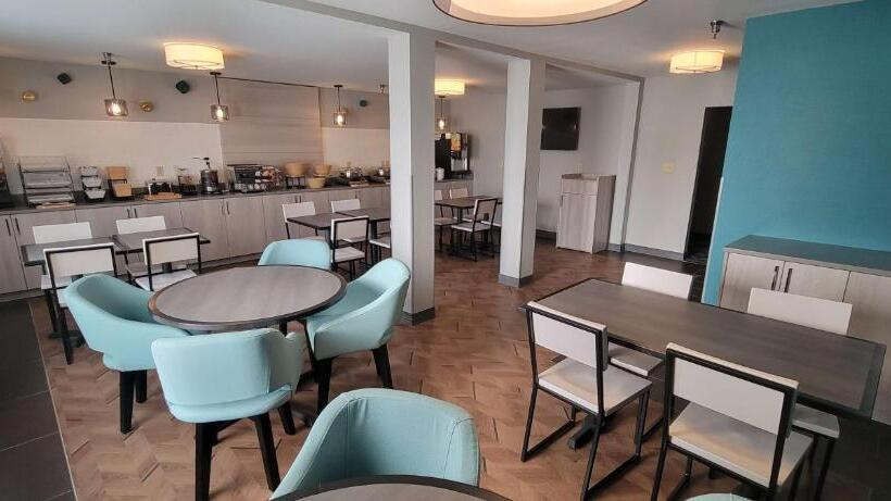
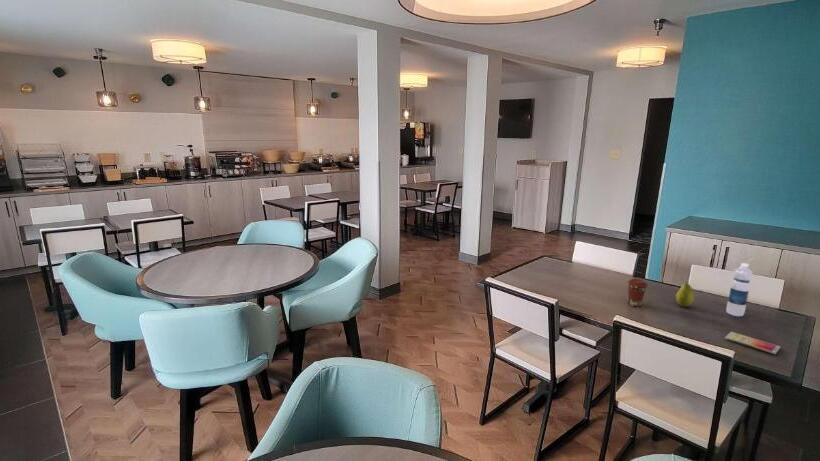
+ fruit (685, 294)
+ smartphone (751, 342)
+ water bottle (739, 289)
+ coffee cup (636, 292)
